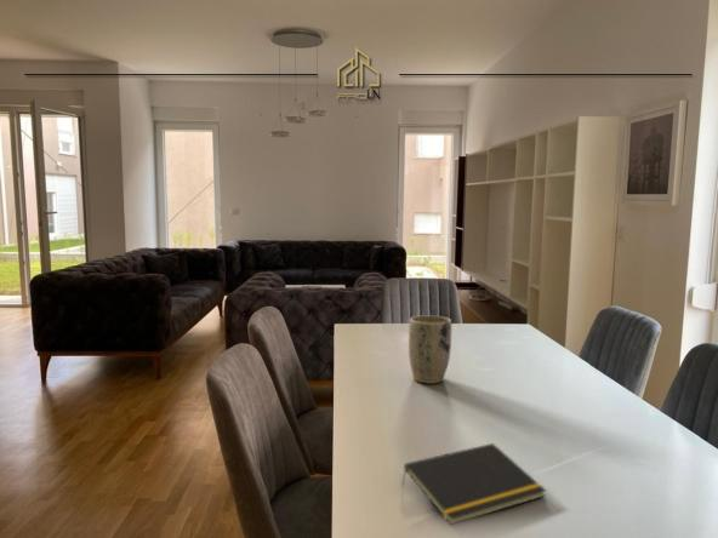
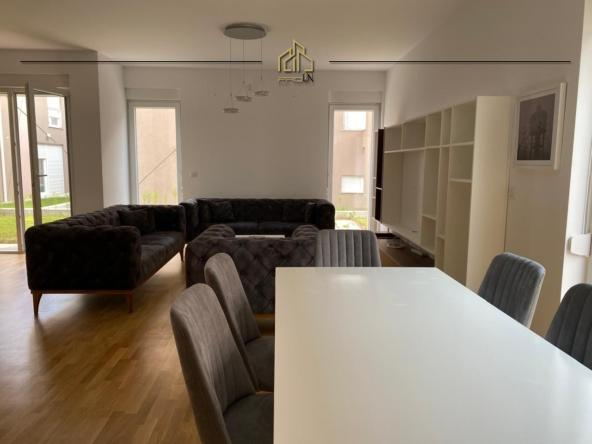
- plant pot (429, 349)
- notepad (473, 479)
